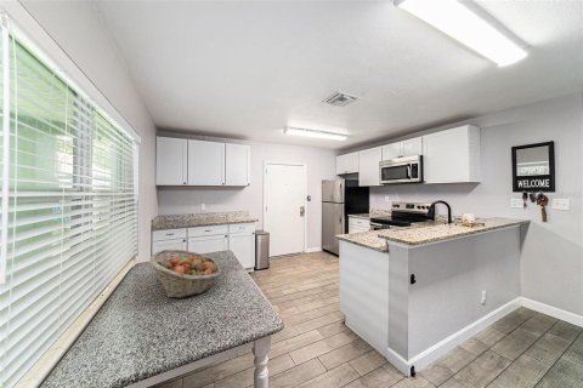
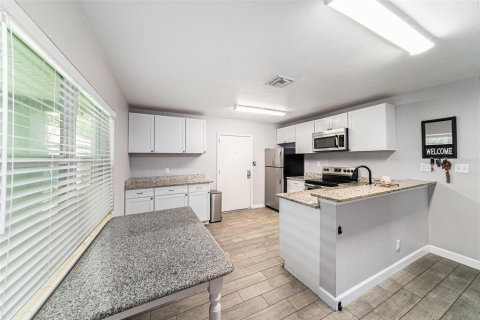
- fruit basket (187, 268)
